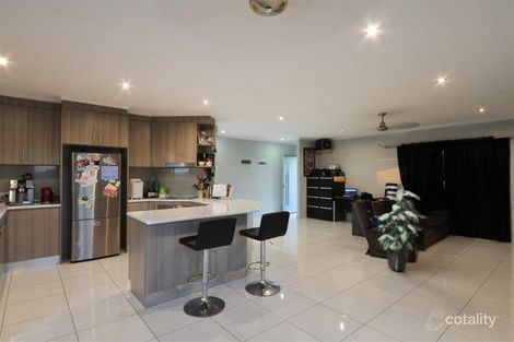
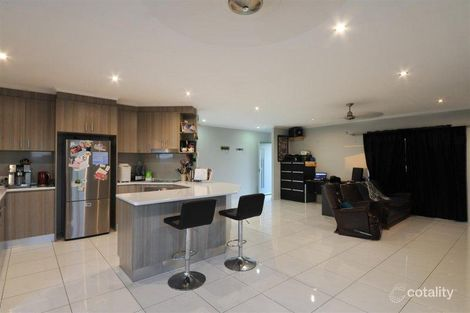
- indoor plant (396, 226)
